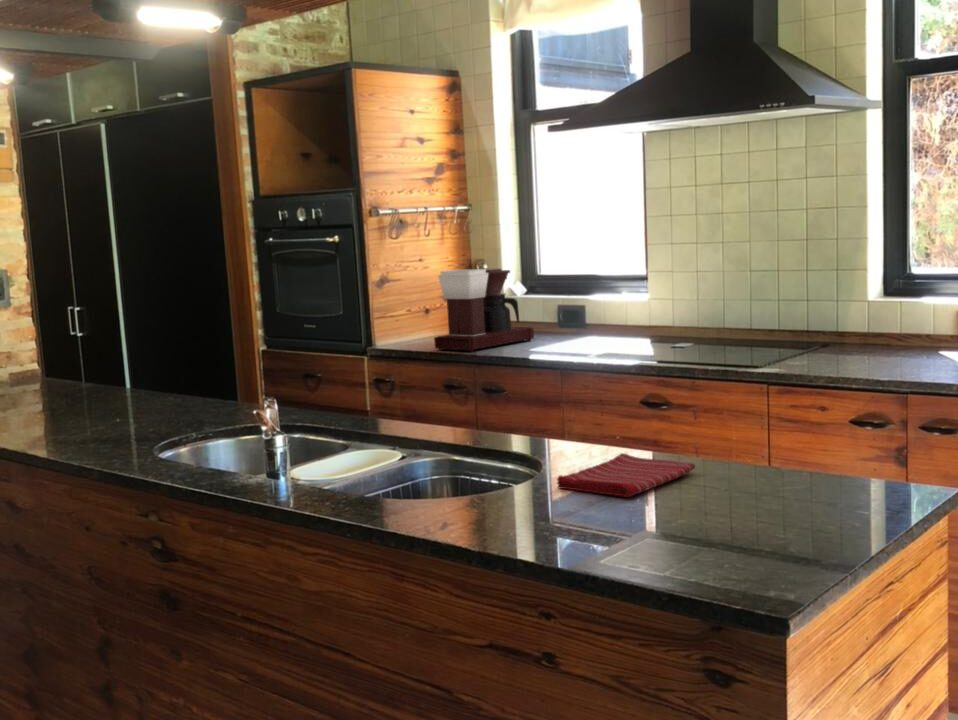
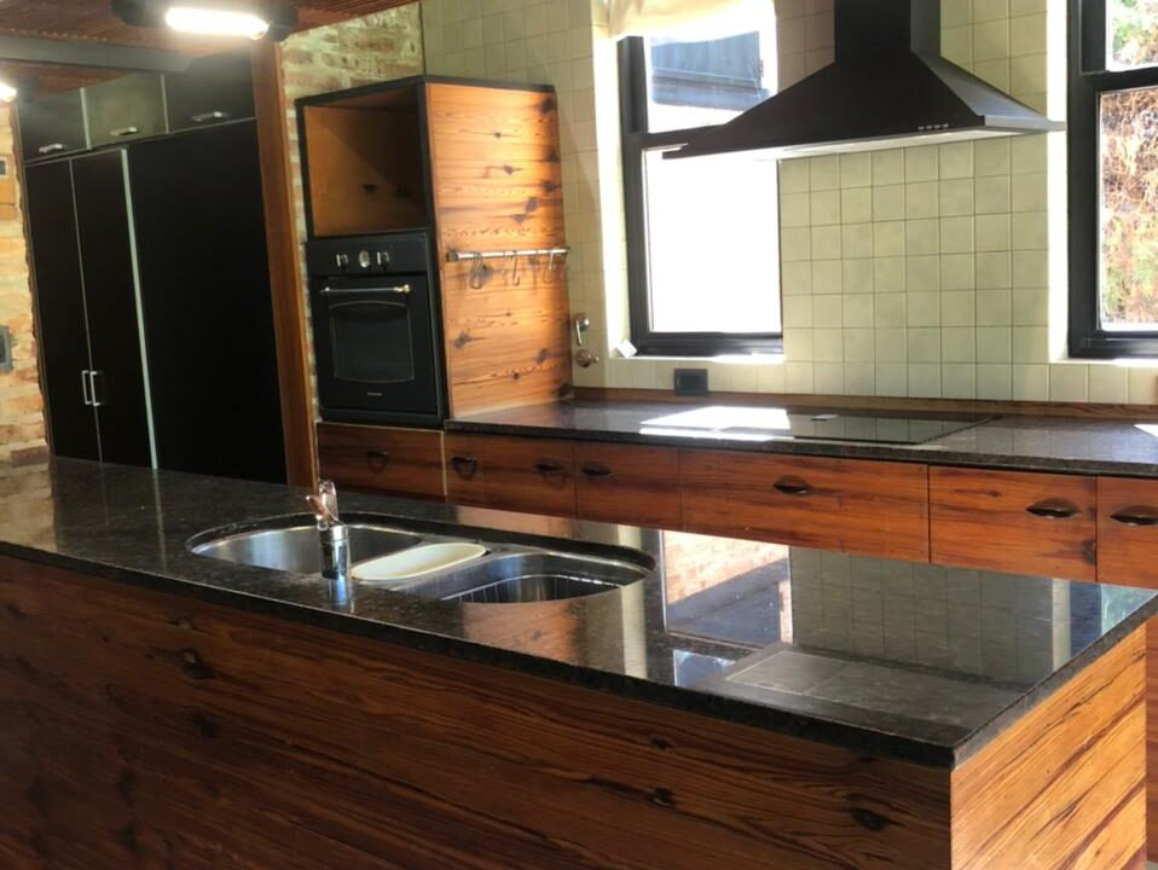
- dish towel (626, 473)
- coffee maker (483, 306)
